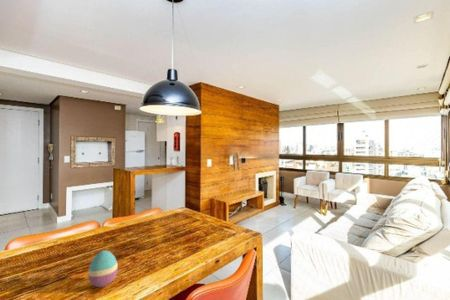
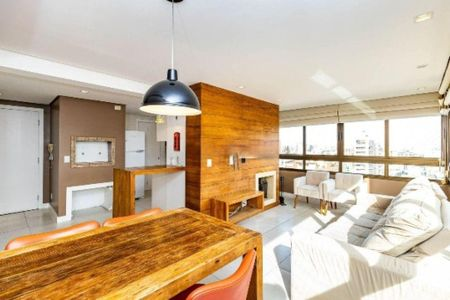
- decorative egg (103, 267)
